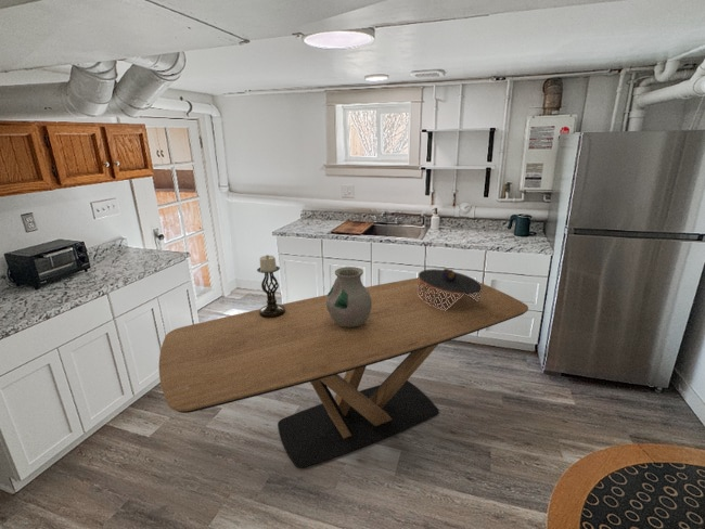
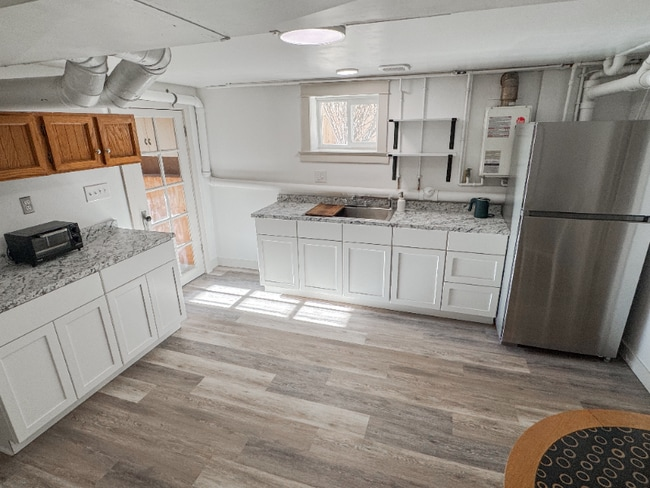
- vase (348, 297)
- dining table (358, 370)
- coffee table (448, 284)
- candle holder (269, 284)
